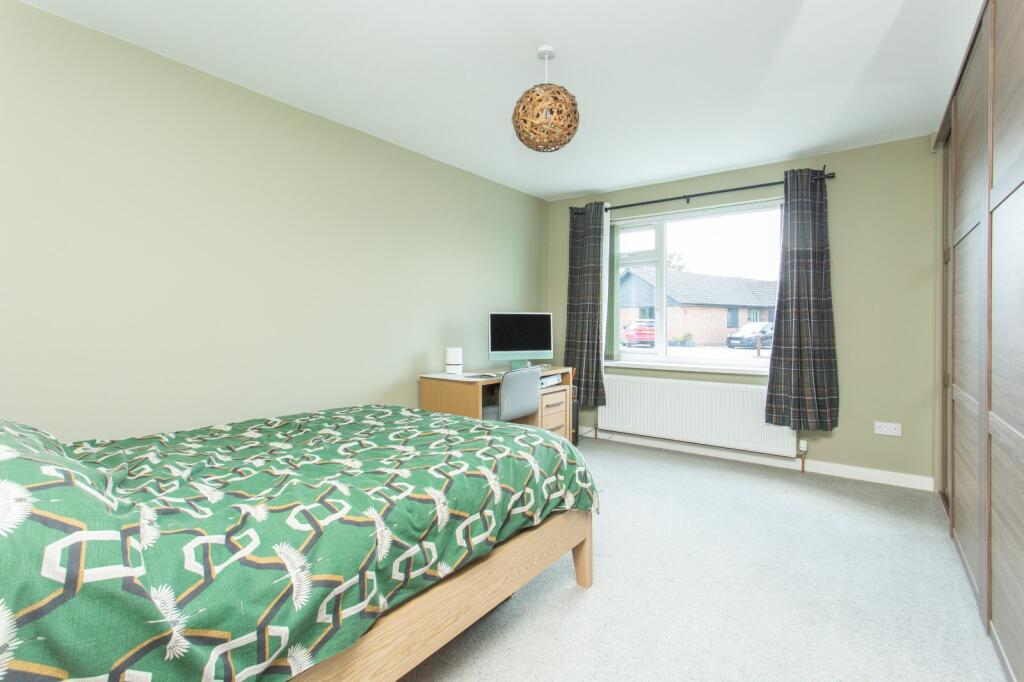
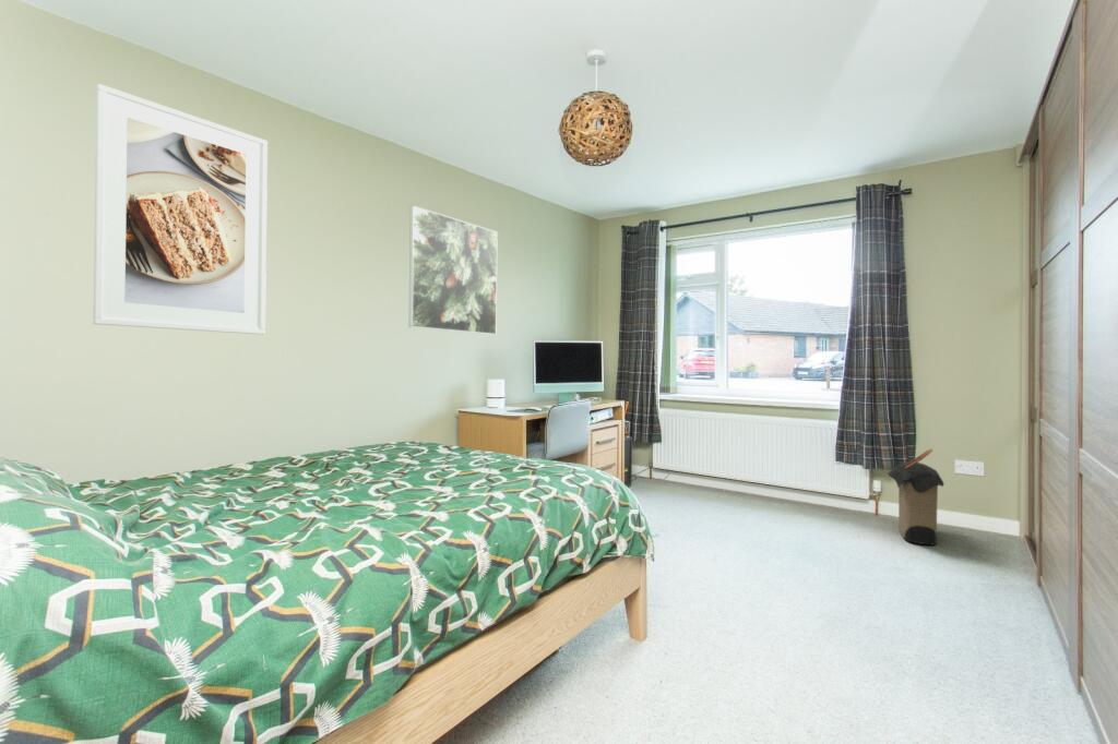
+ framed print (189, 223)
+ laundry hamper (914, 490)
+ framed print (456, 275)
